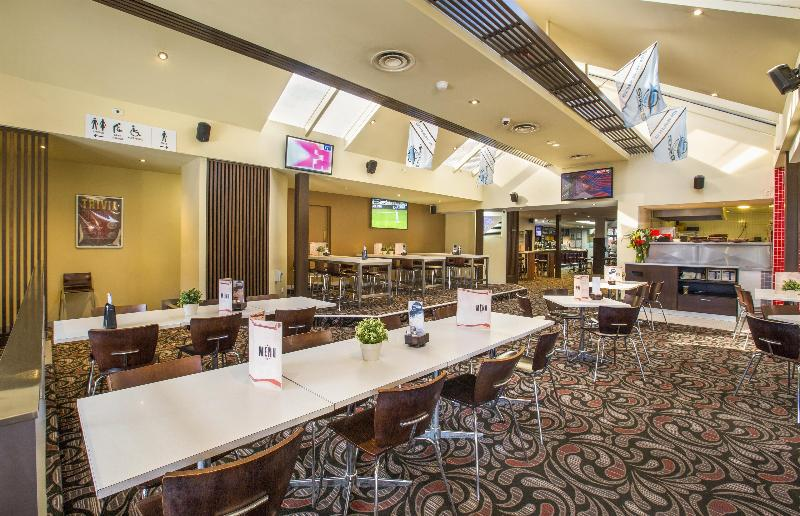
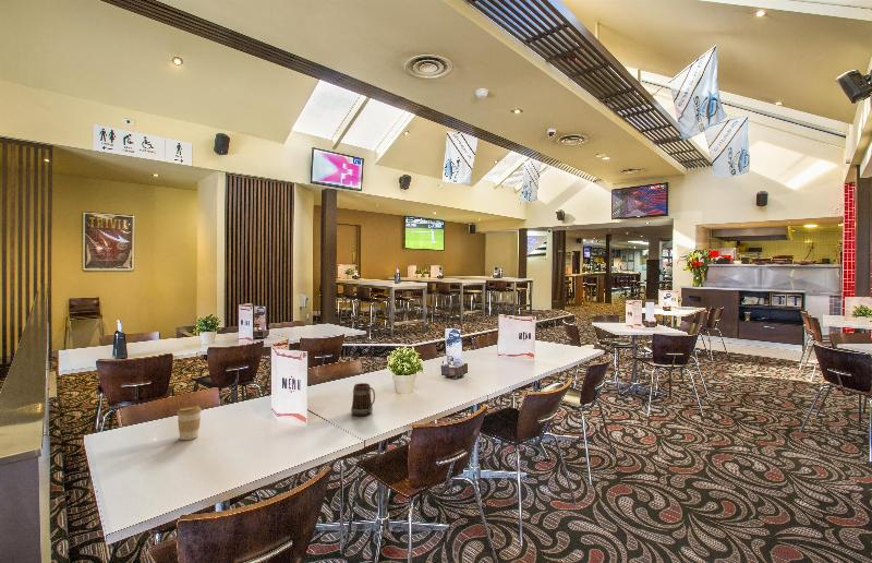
+ beer mug (364, 399)
+ coffee cup (189, 421)
